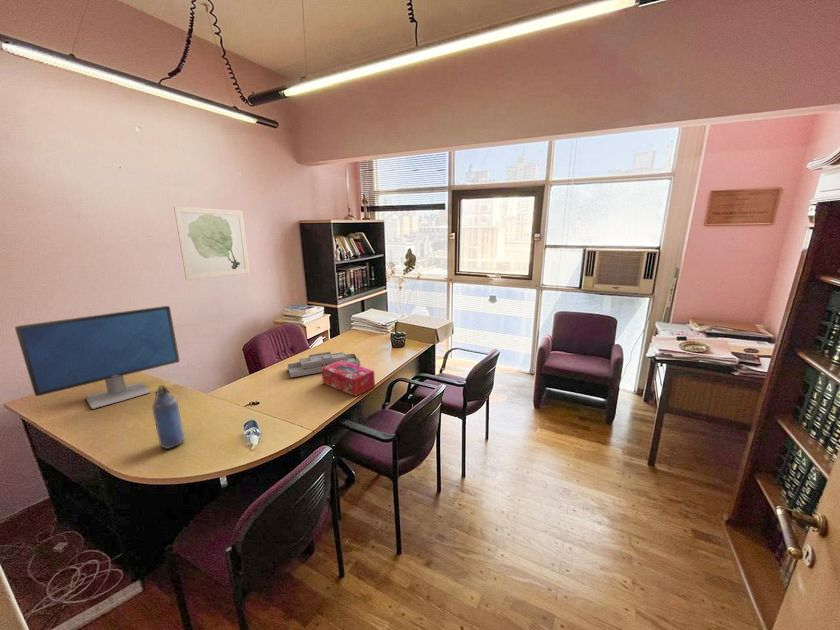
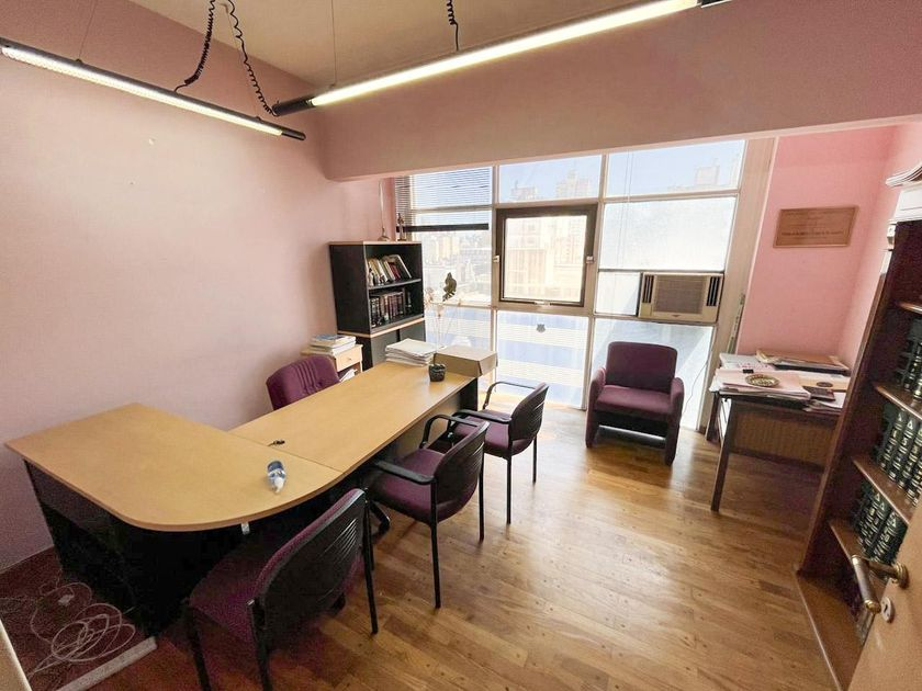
- water bottle (166, 415)
- monitor (110, 355)
- tissue box (348, 377)
- desk organizer (324, 361)
- wall art (215, 243)
